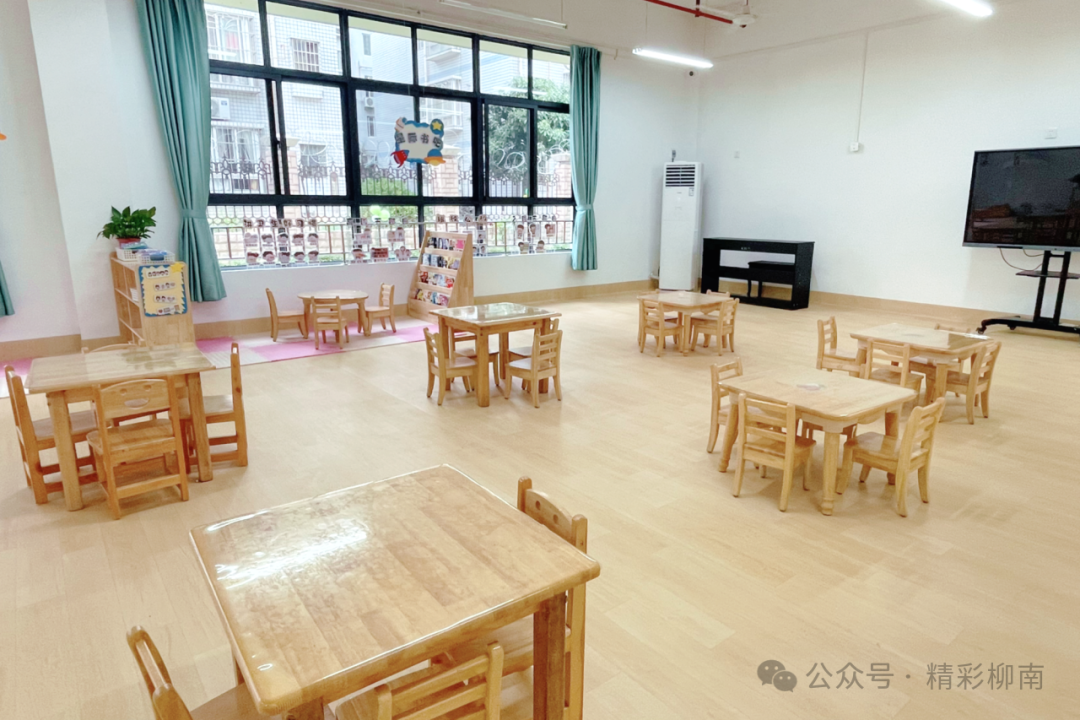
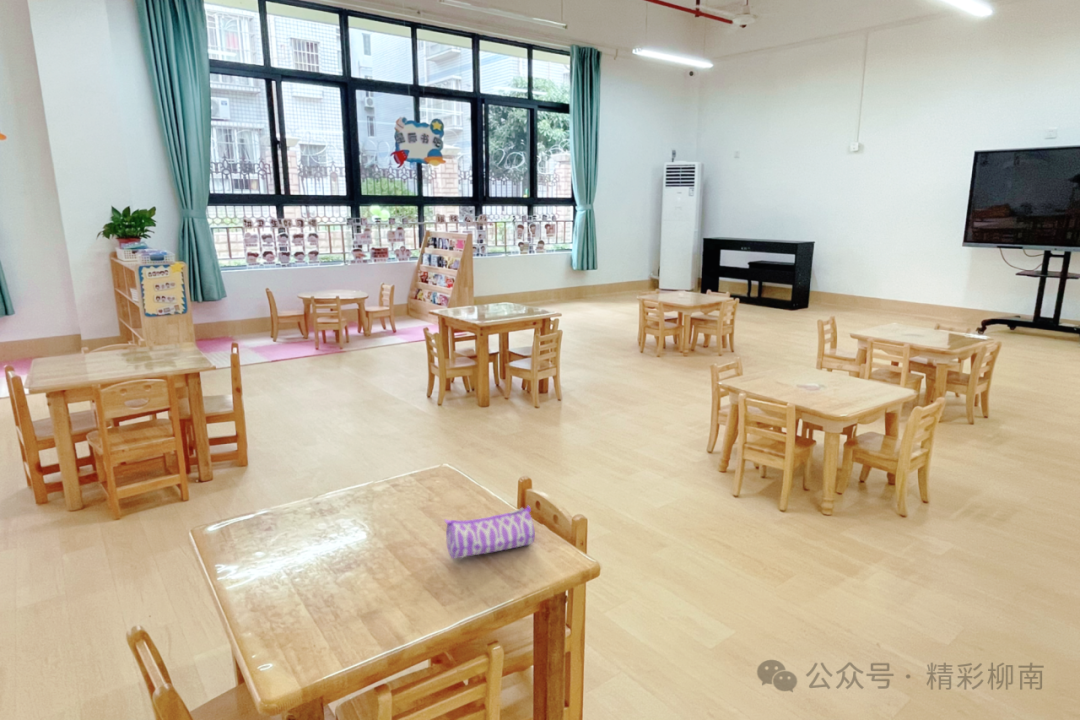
+ pencil case (491, 531)
